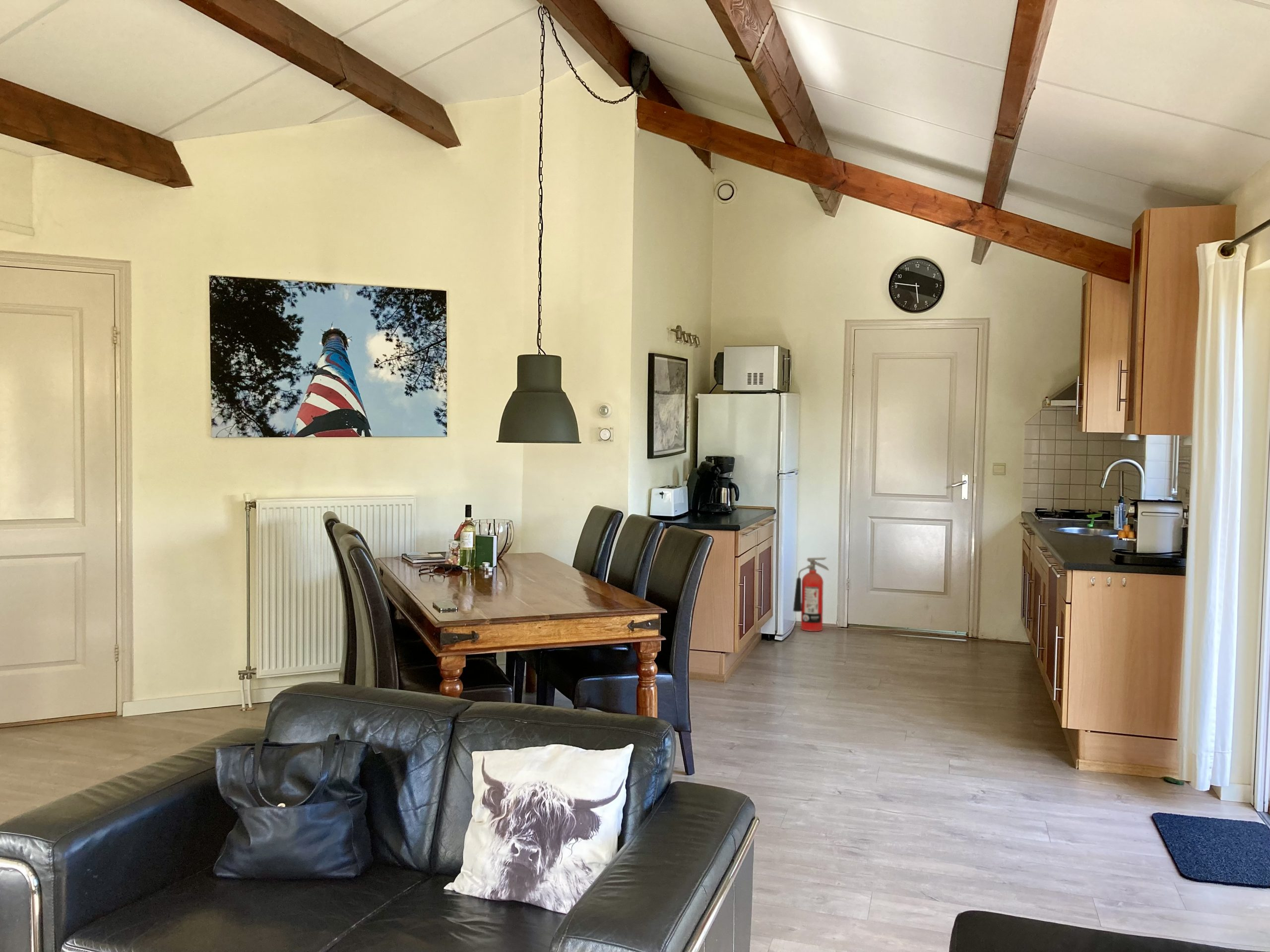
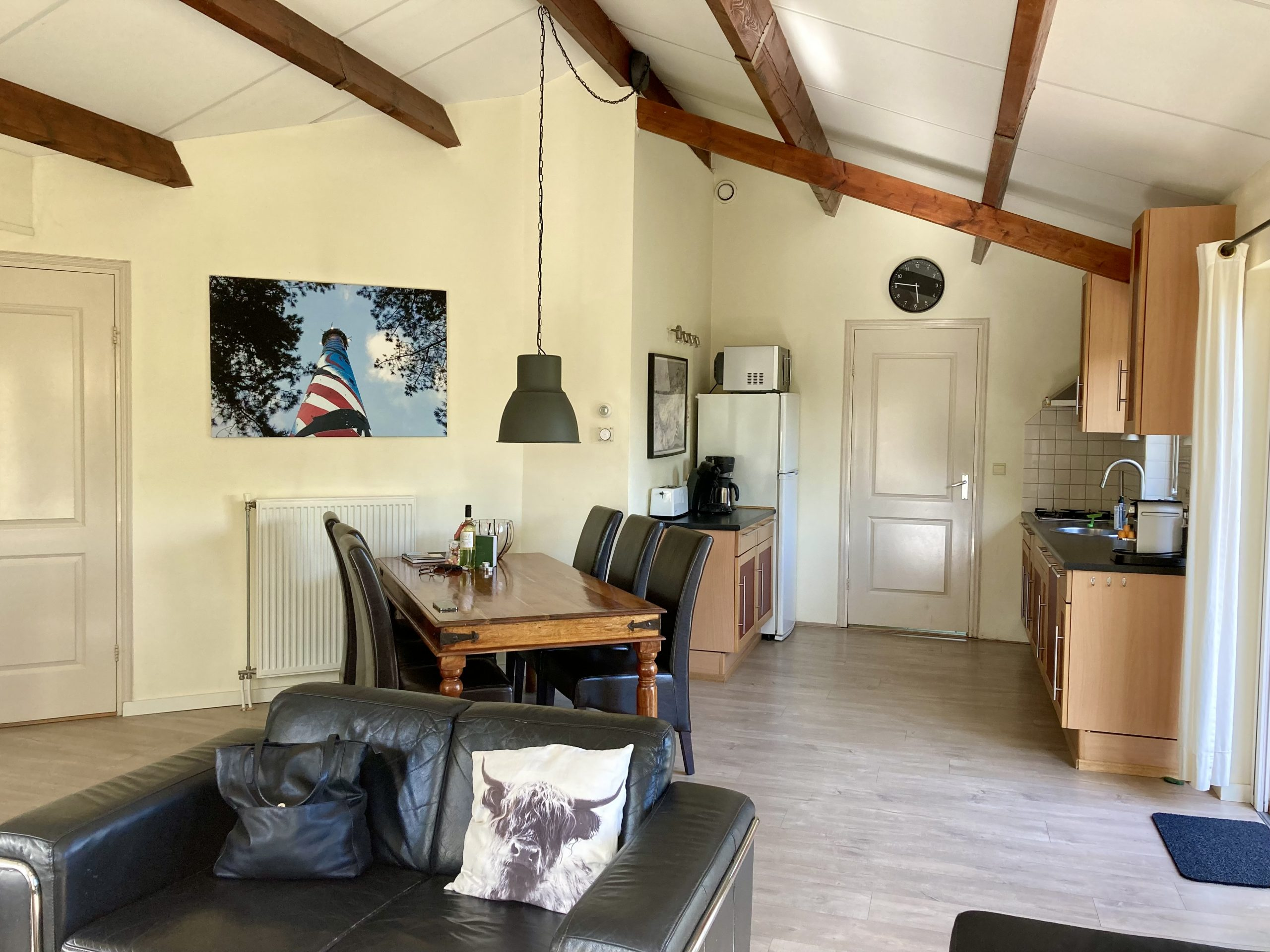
- fire extinguisher (811, 593)
